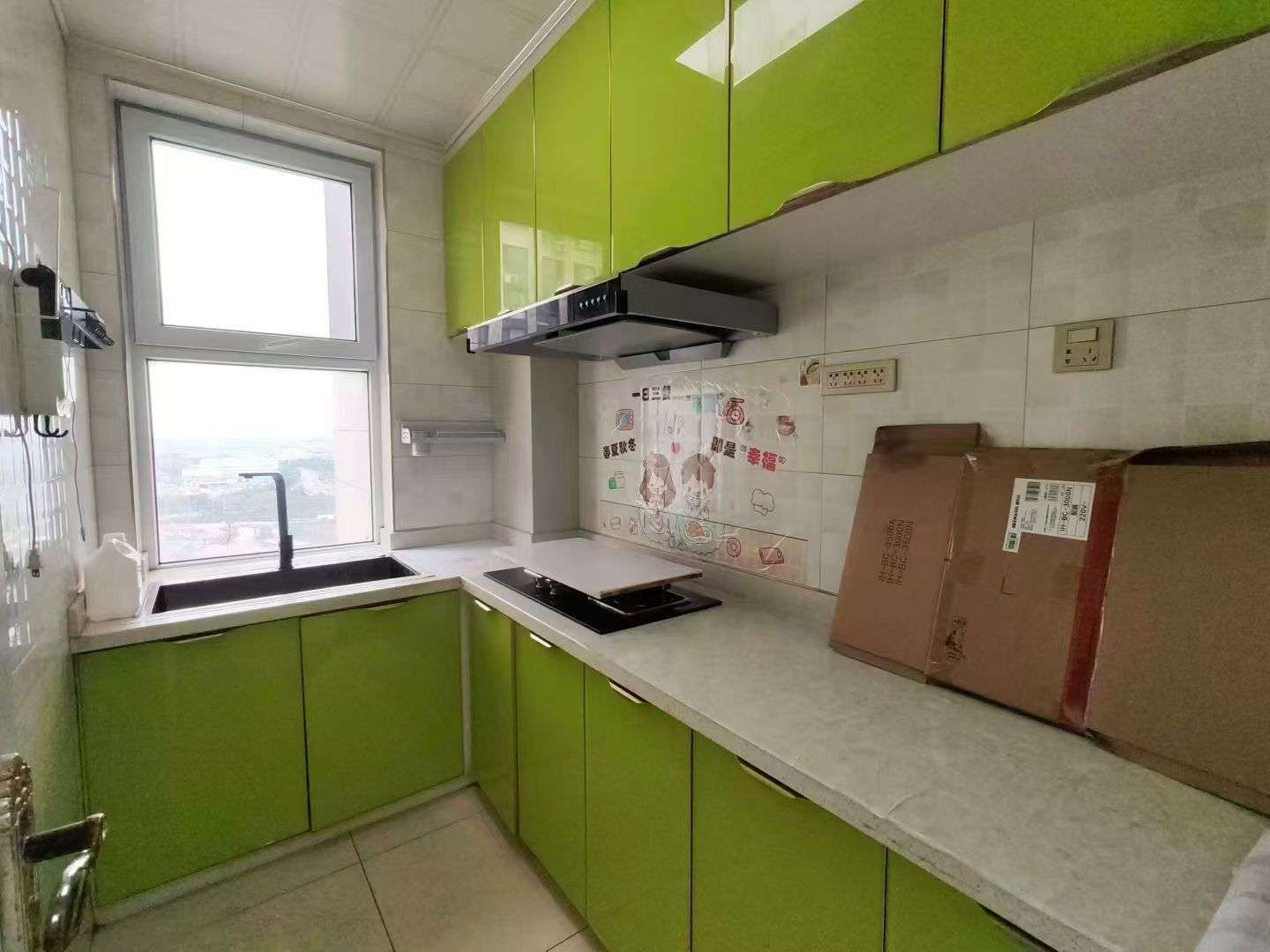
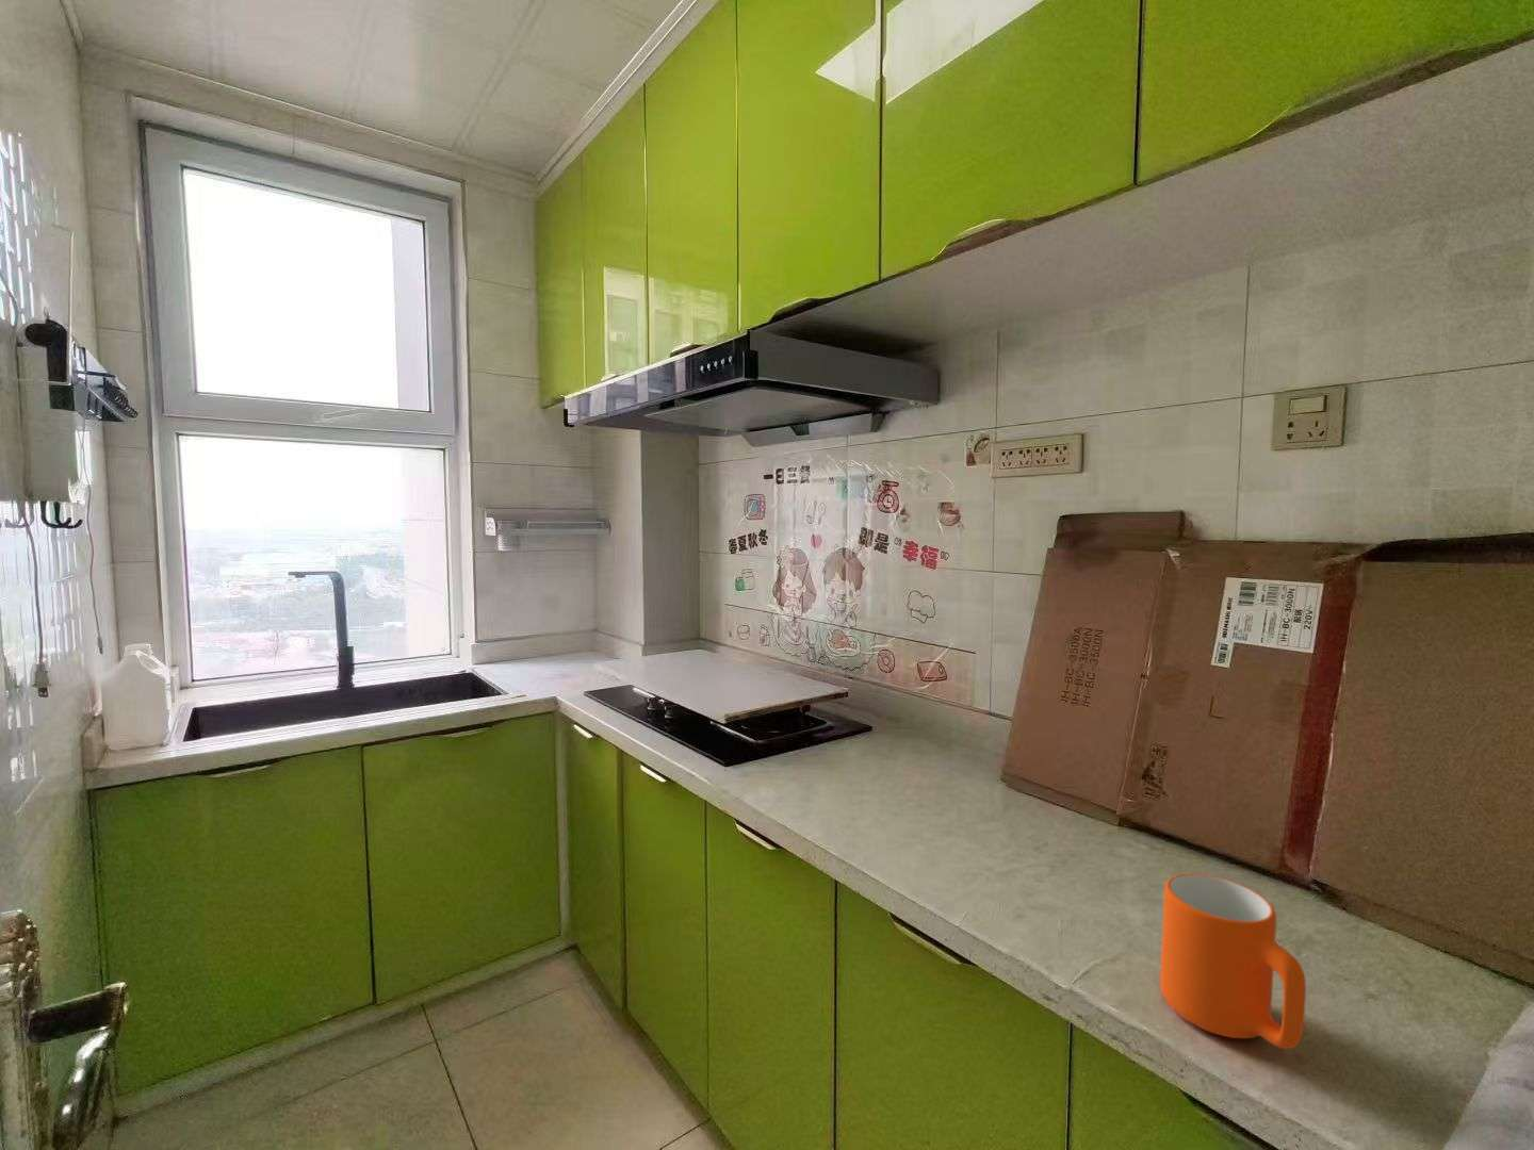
+ mug (1233, 962)
